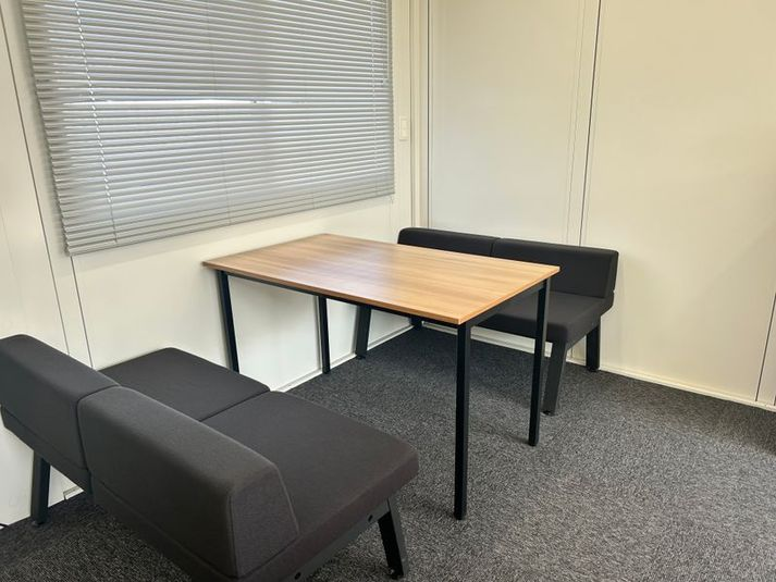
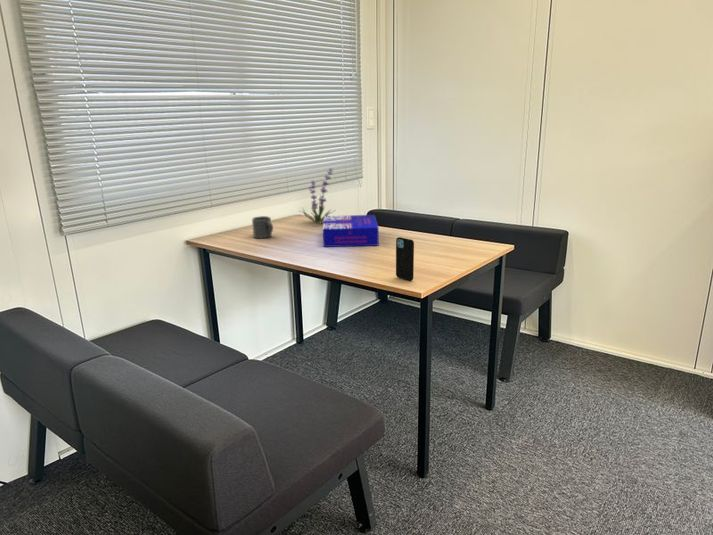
+ smartphone (404, 258)
+ board game (350, 230)
+ mug (263, 227)
+ plant (319, 197)
